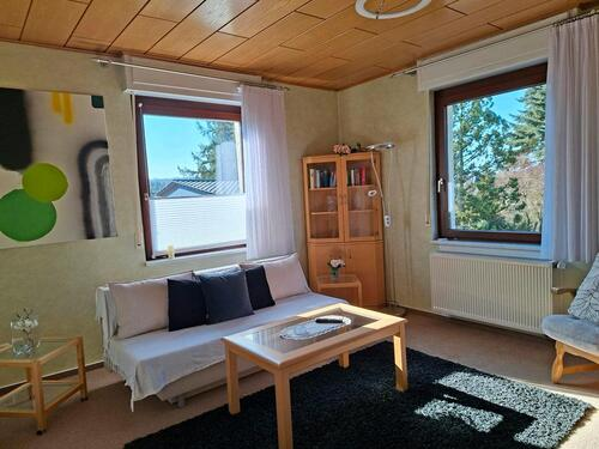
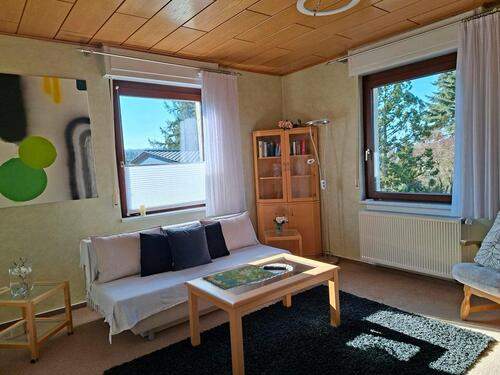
+ board game (239, 276)
